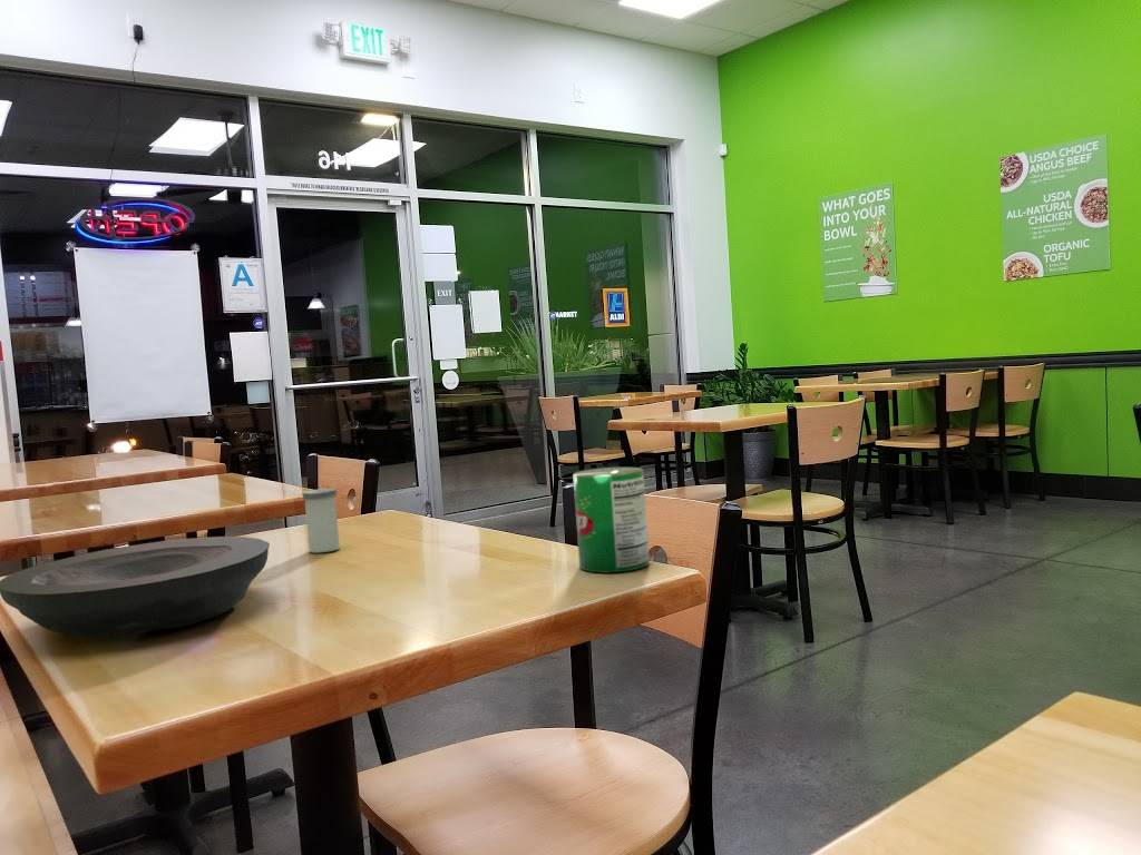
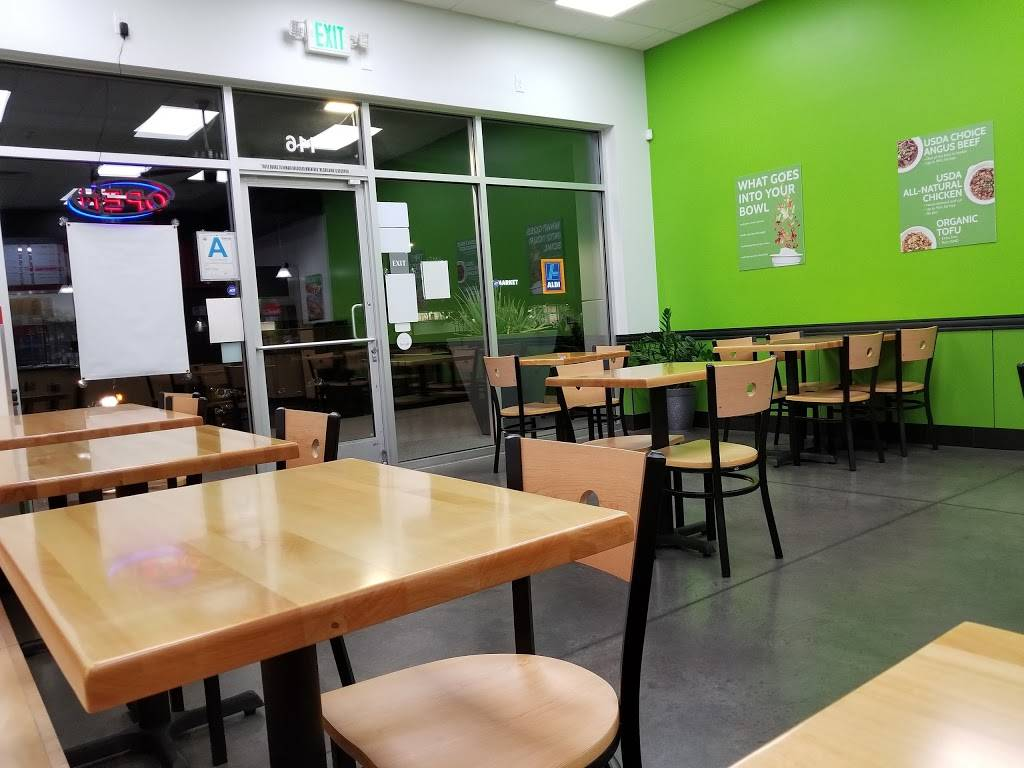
- plate (144, 588)
- salt shaker (321, 520)
- can (611, 518)
